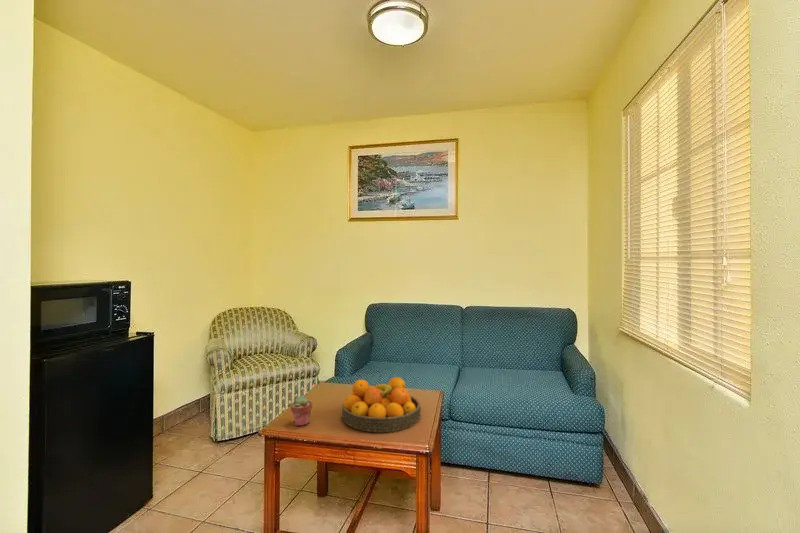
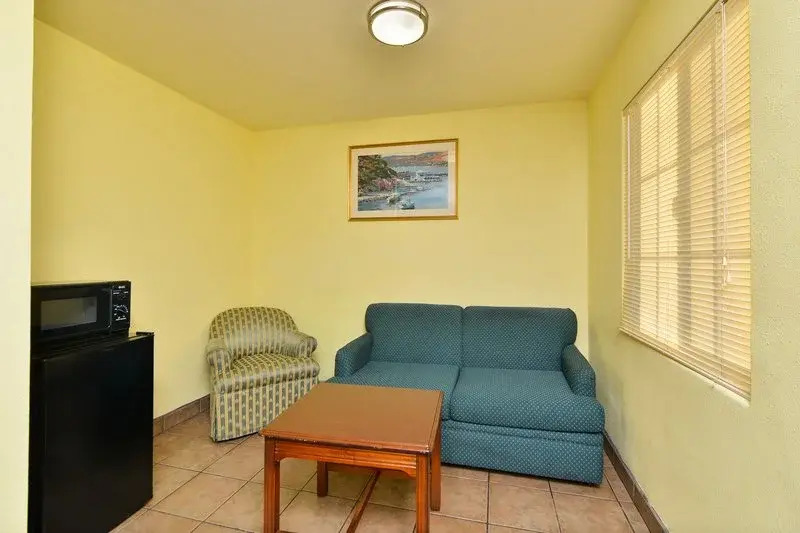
- potted succulent (301, 409)
- fruit bowl (381, 398)
